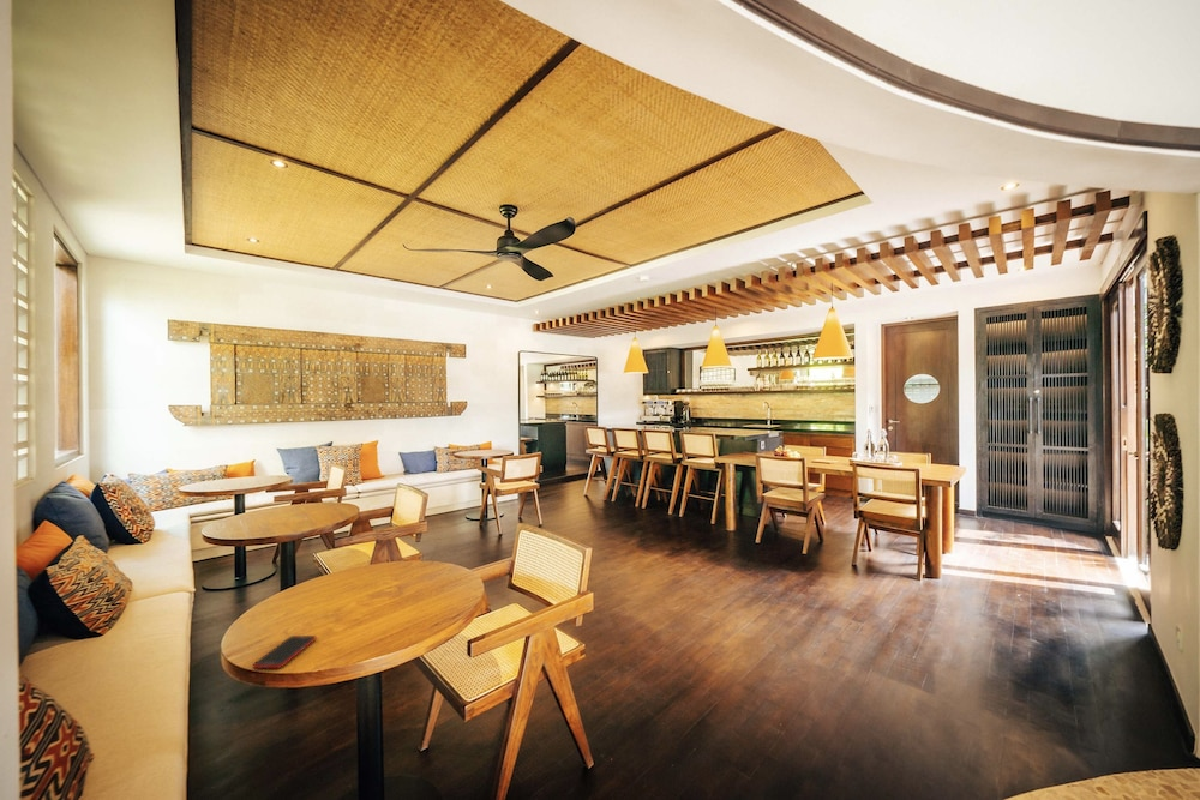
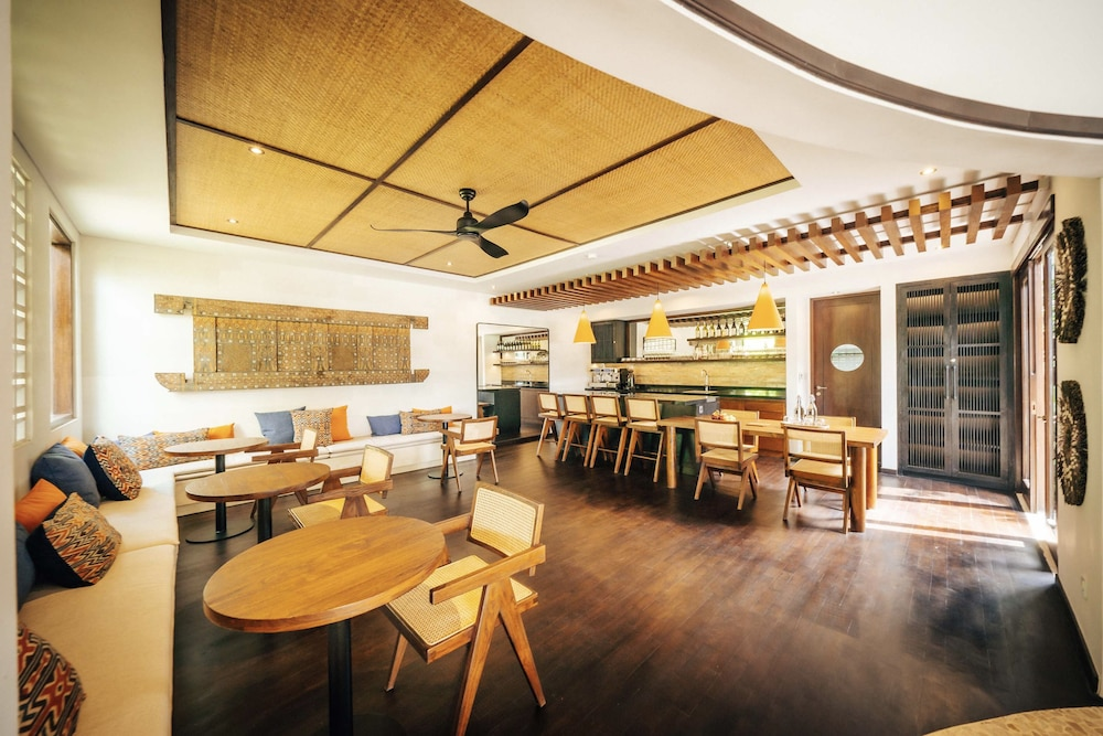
- cell phone (286, 651)
